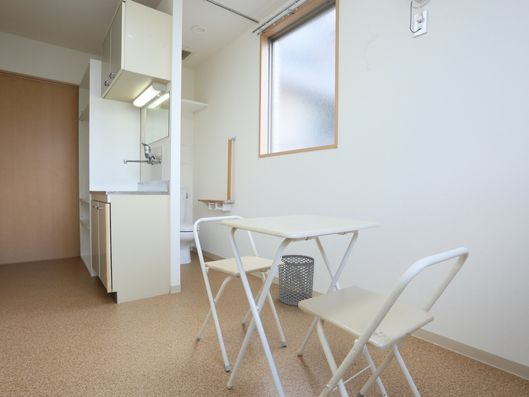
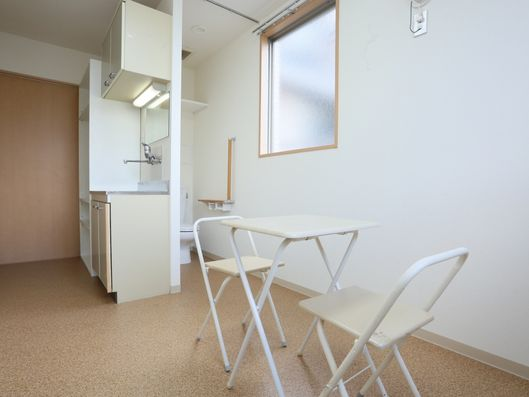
- waste bin (295, 279)
